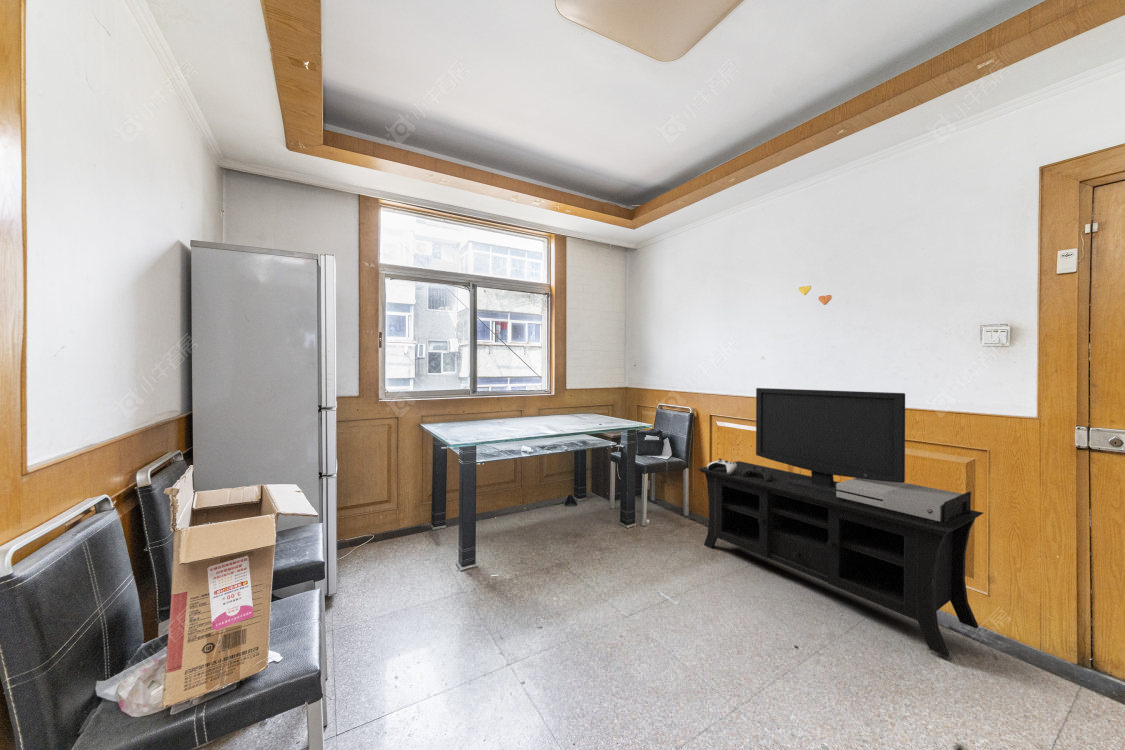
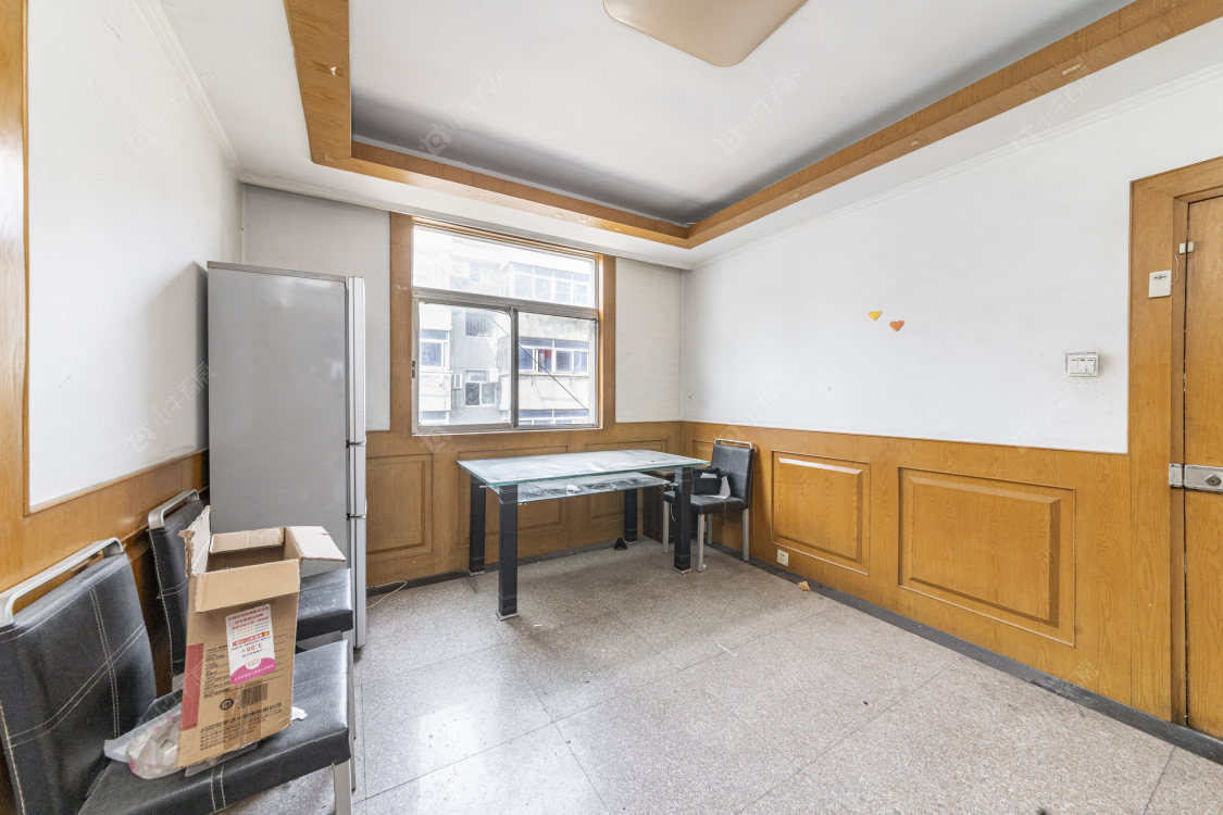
- media console (813, 485)
